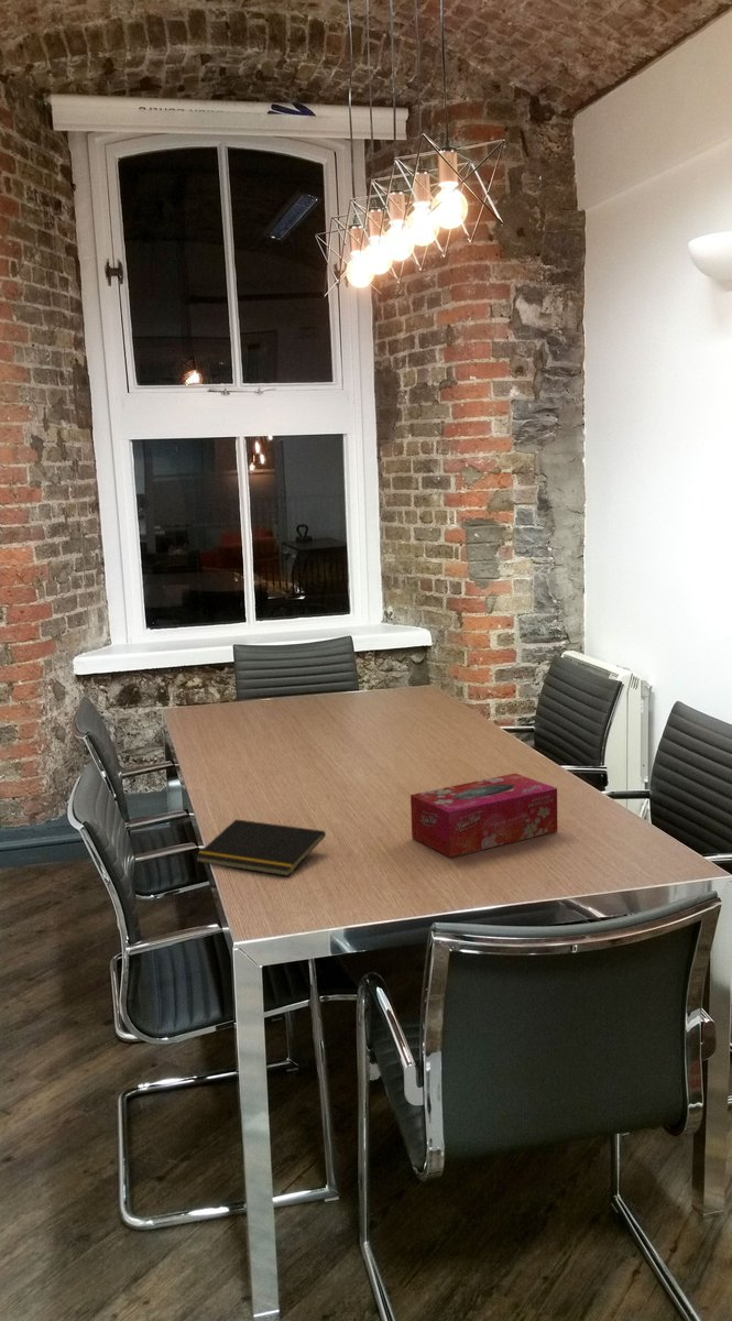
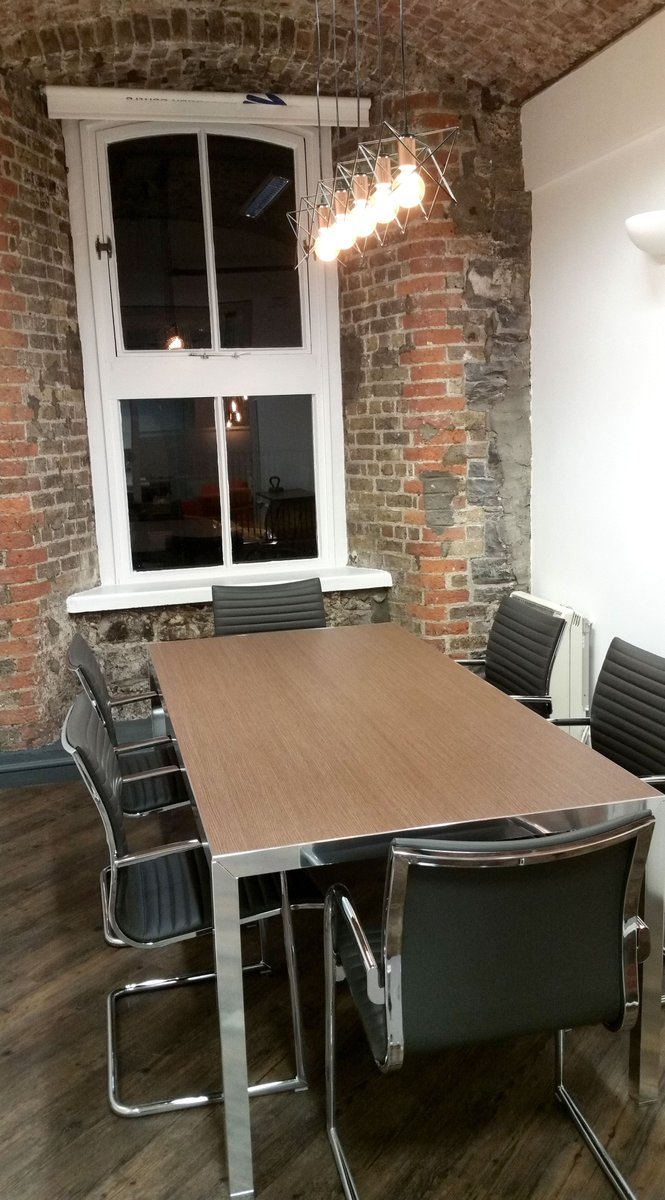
- notepad (260, 845)
- tissue box (484, 812)
